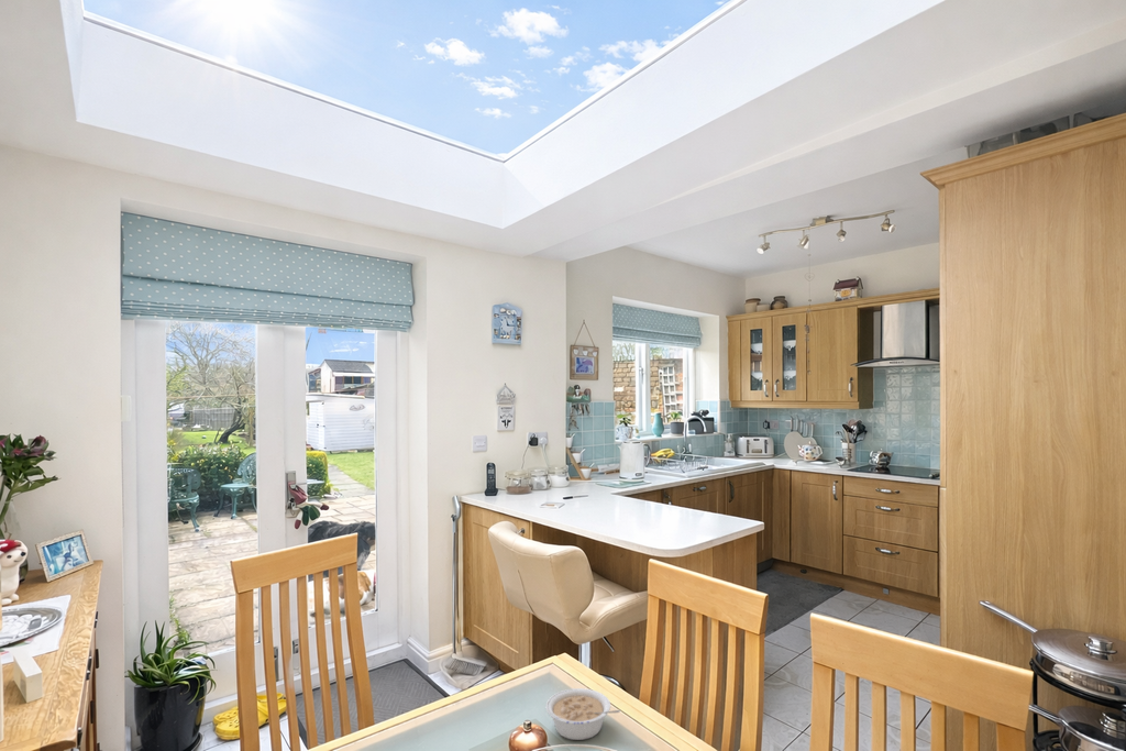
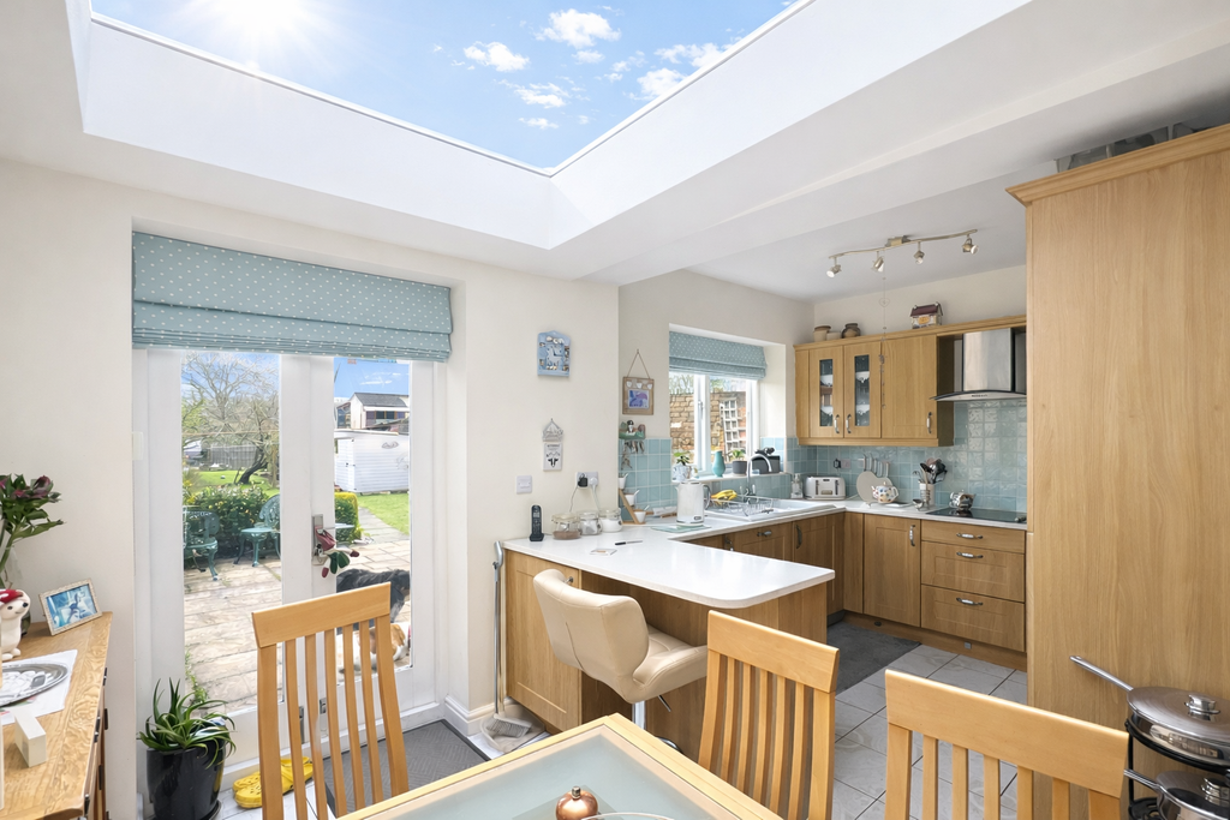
- legume (581, 713)
